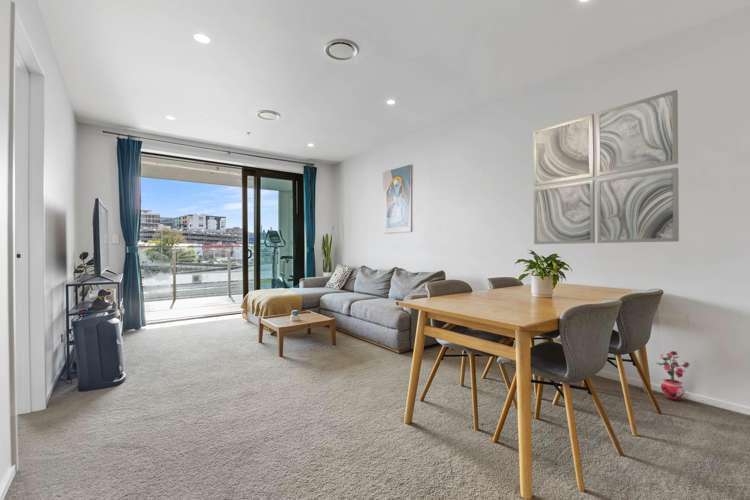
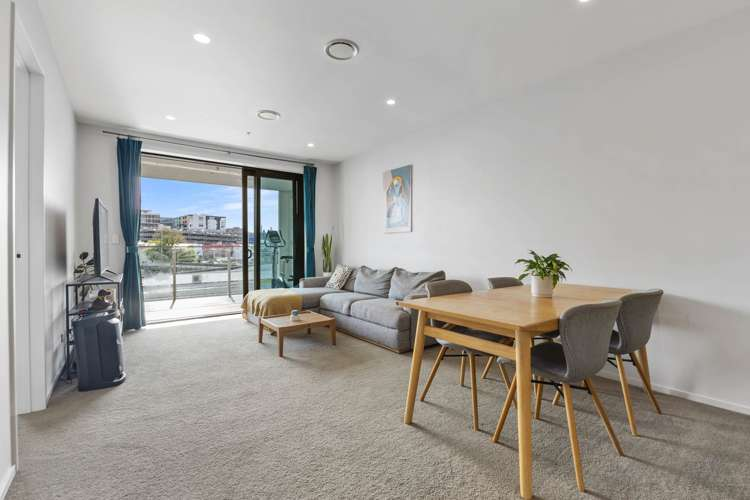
- potted plant (671, 374)
- wall art (597, 180)
